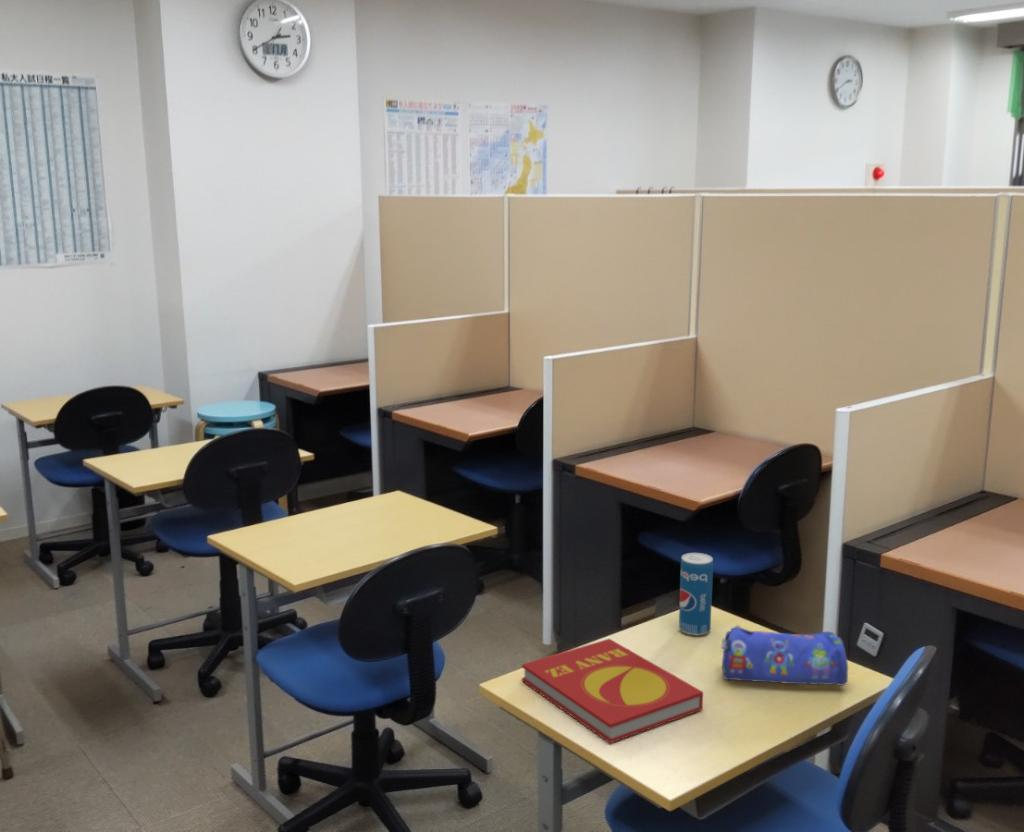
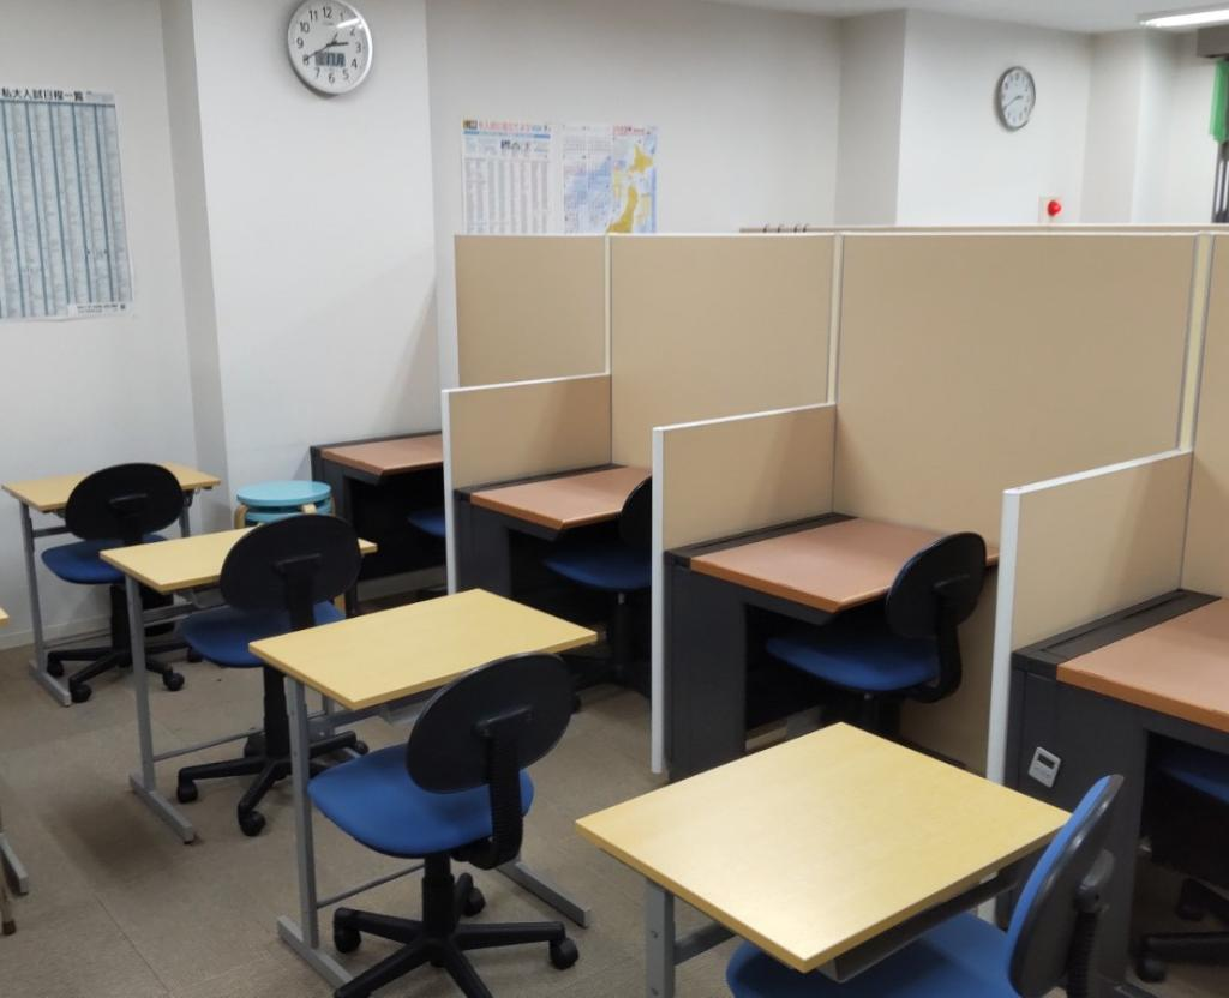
- pencil case (782, 655)
- book (609, 686)
- beverage can (695, 594)
